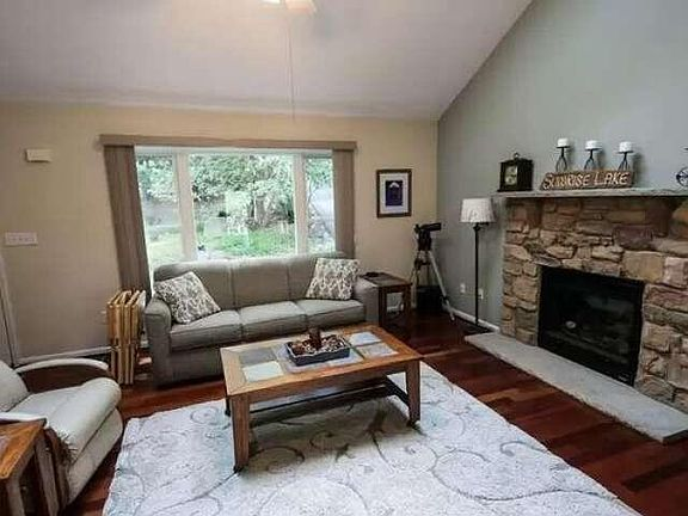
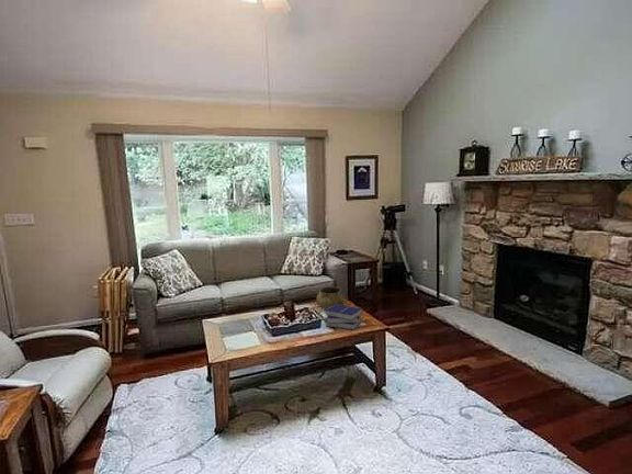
+ book (342, 316)
+ decorative bowl (330, 298)
